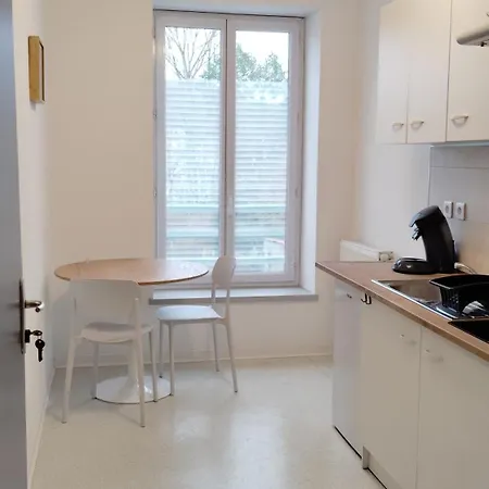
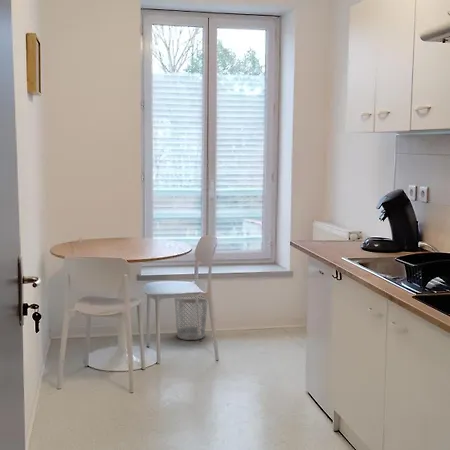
+ wastebasket (191, 316)
